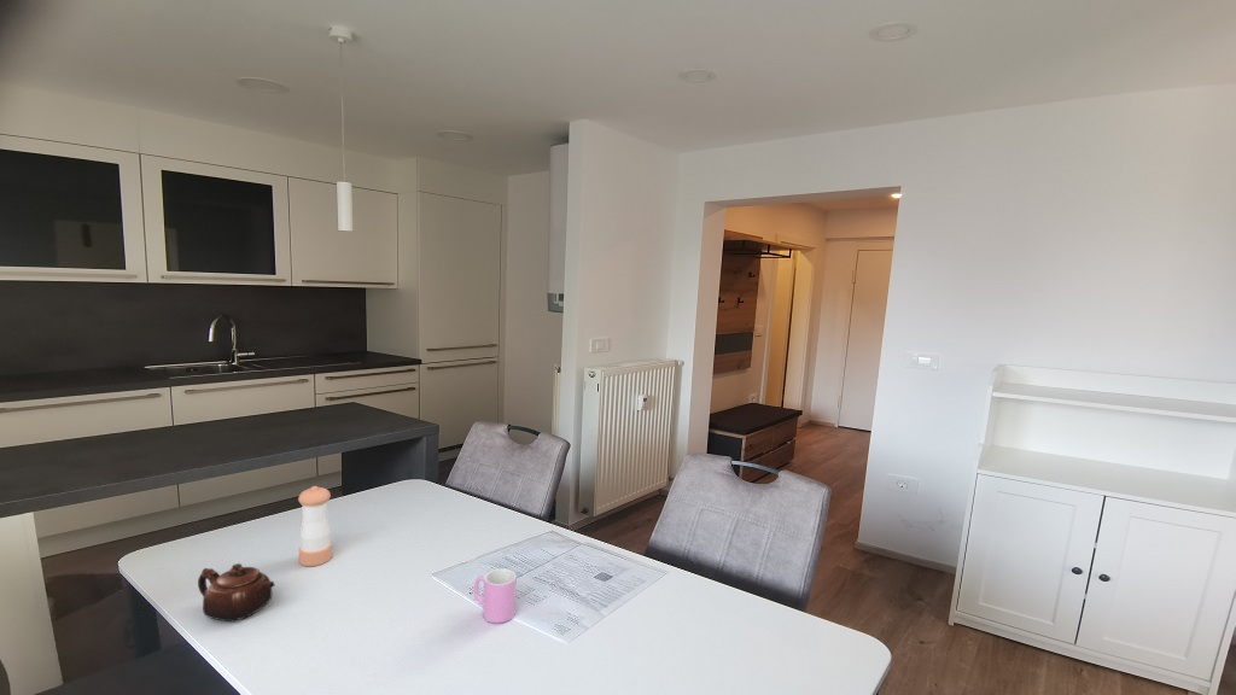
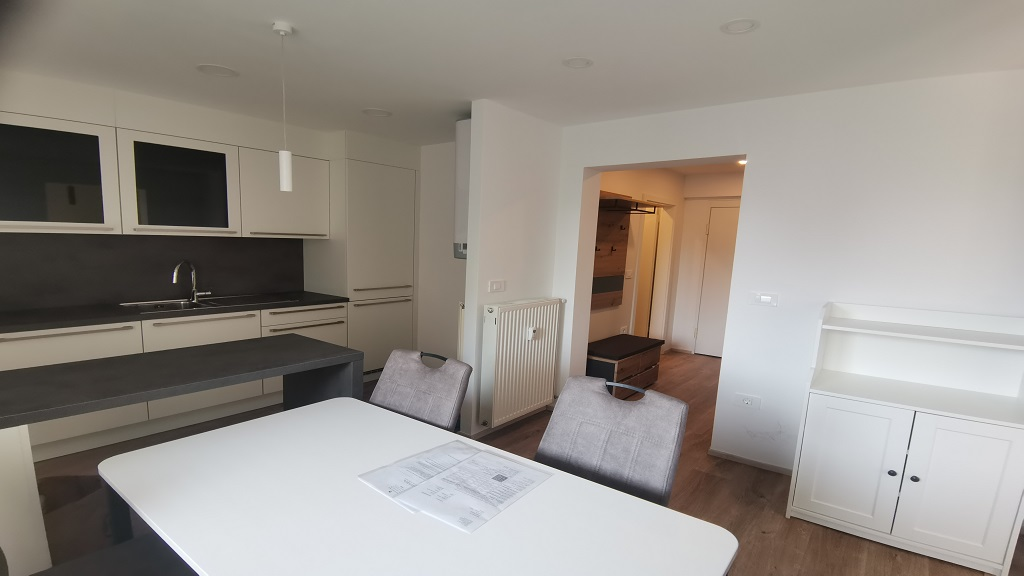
- pepper shaker (315, 522)
- cup (492, 592)
- teapot (235, 585)
